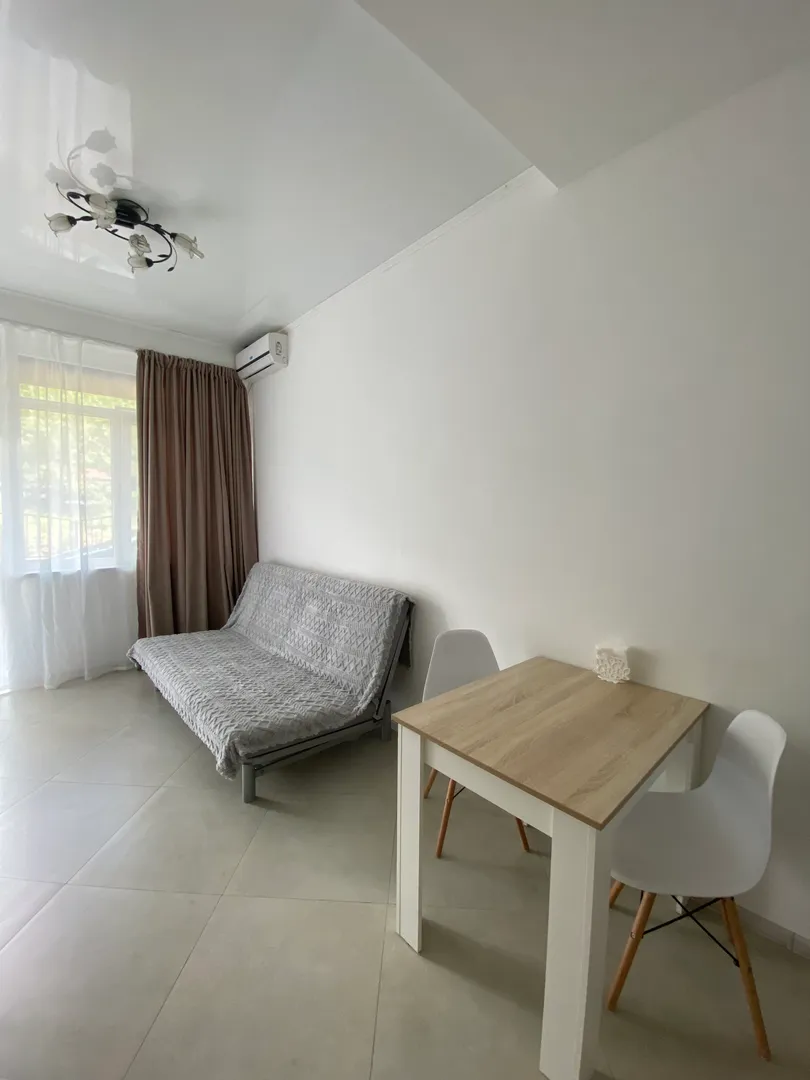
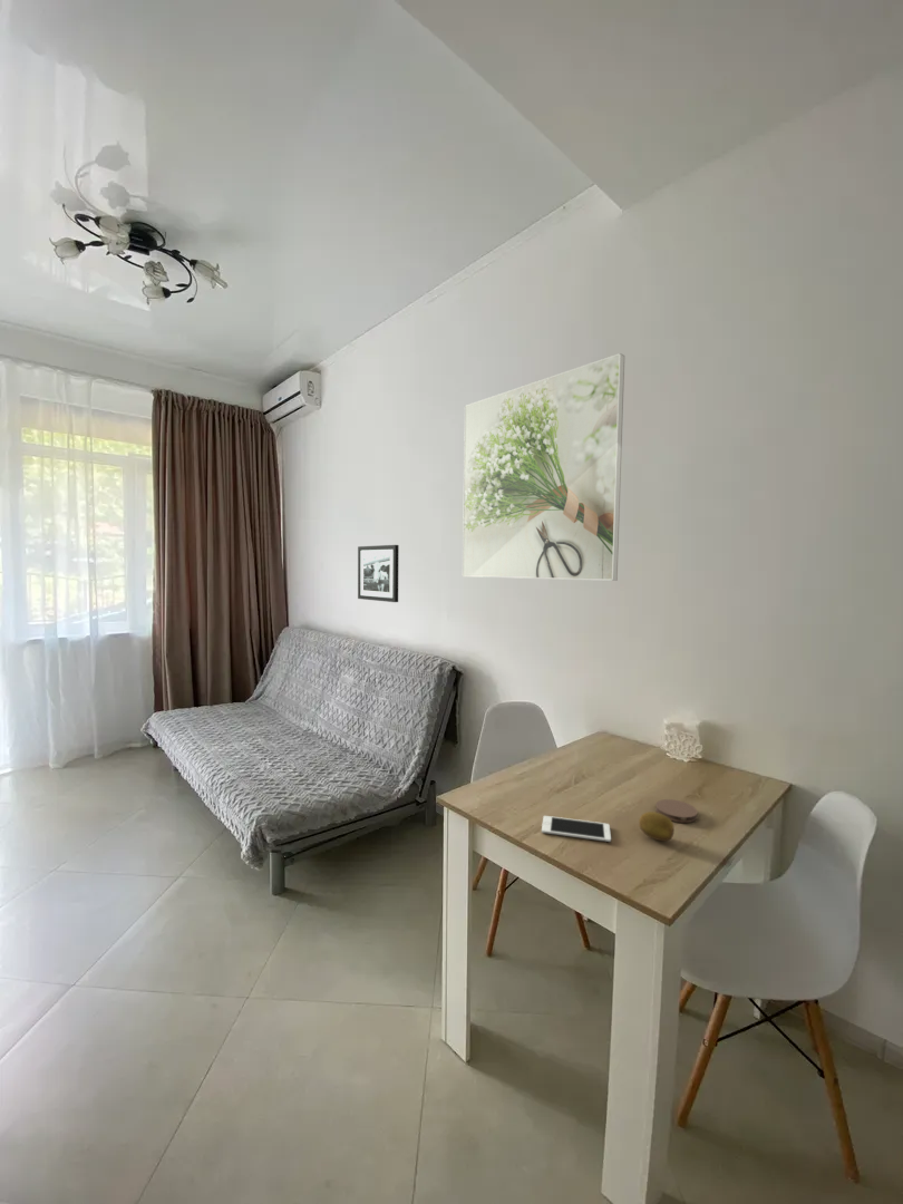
+ picture frame (377, 573)
+ cell phone (575, 827)
+ fruit (657, 825)
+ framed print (531, 482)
+ coaster (676, 810)
